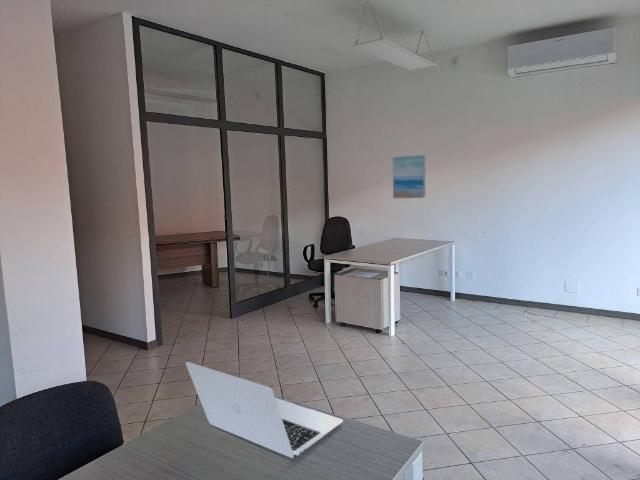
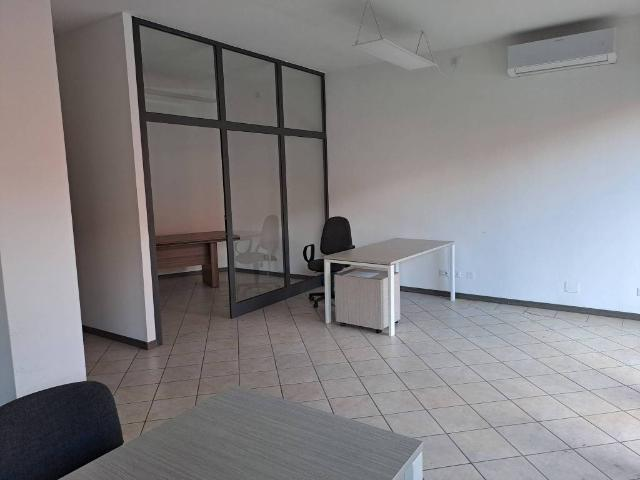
- wall art (408, 177)
- laptop (266, 392)
